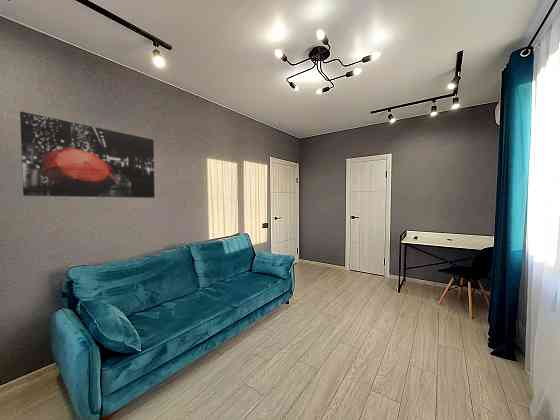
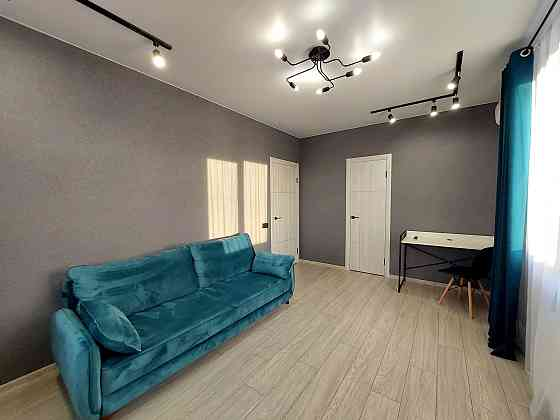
- wall art (99, 162)
